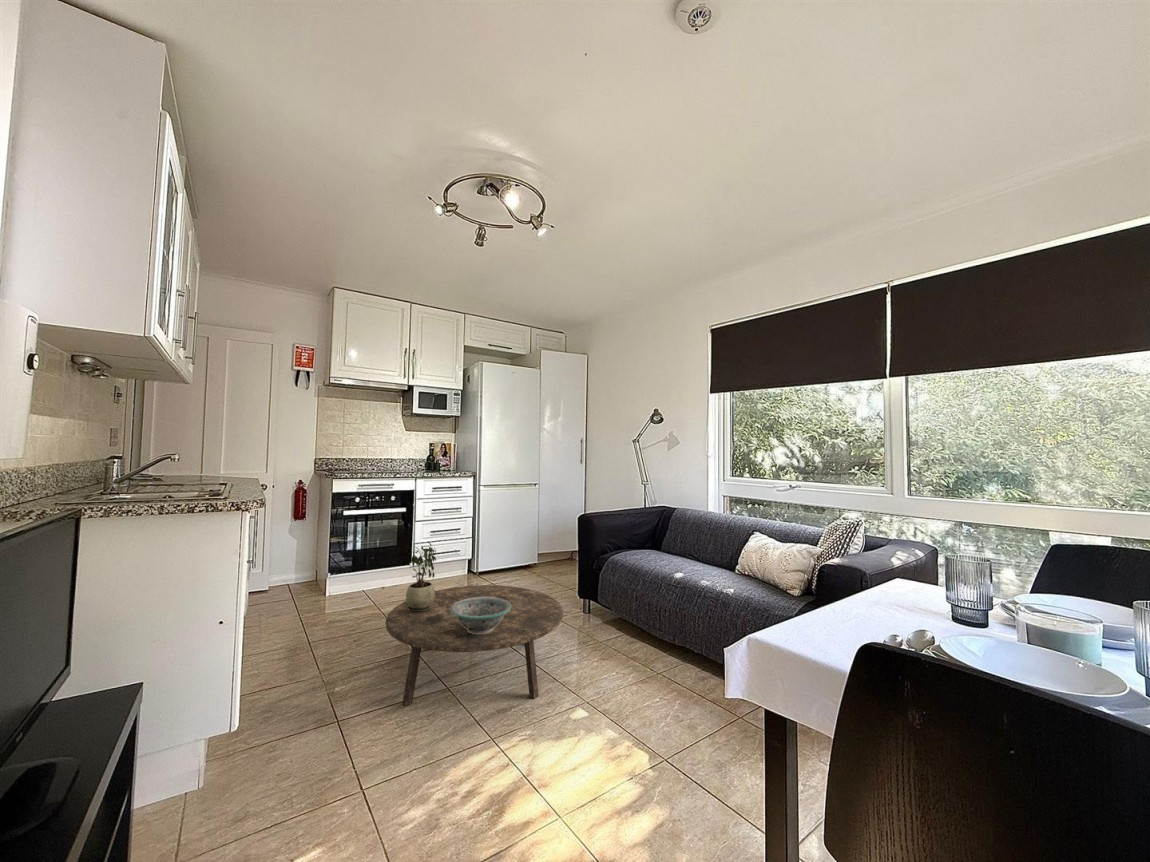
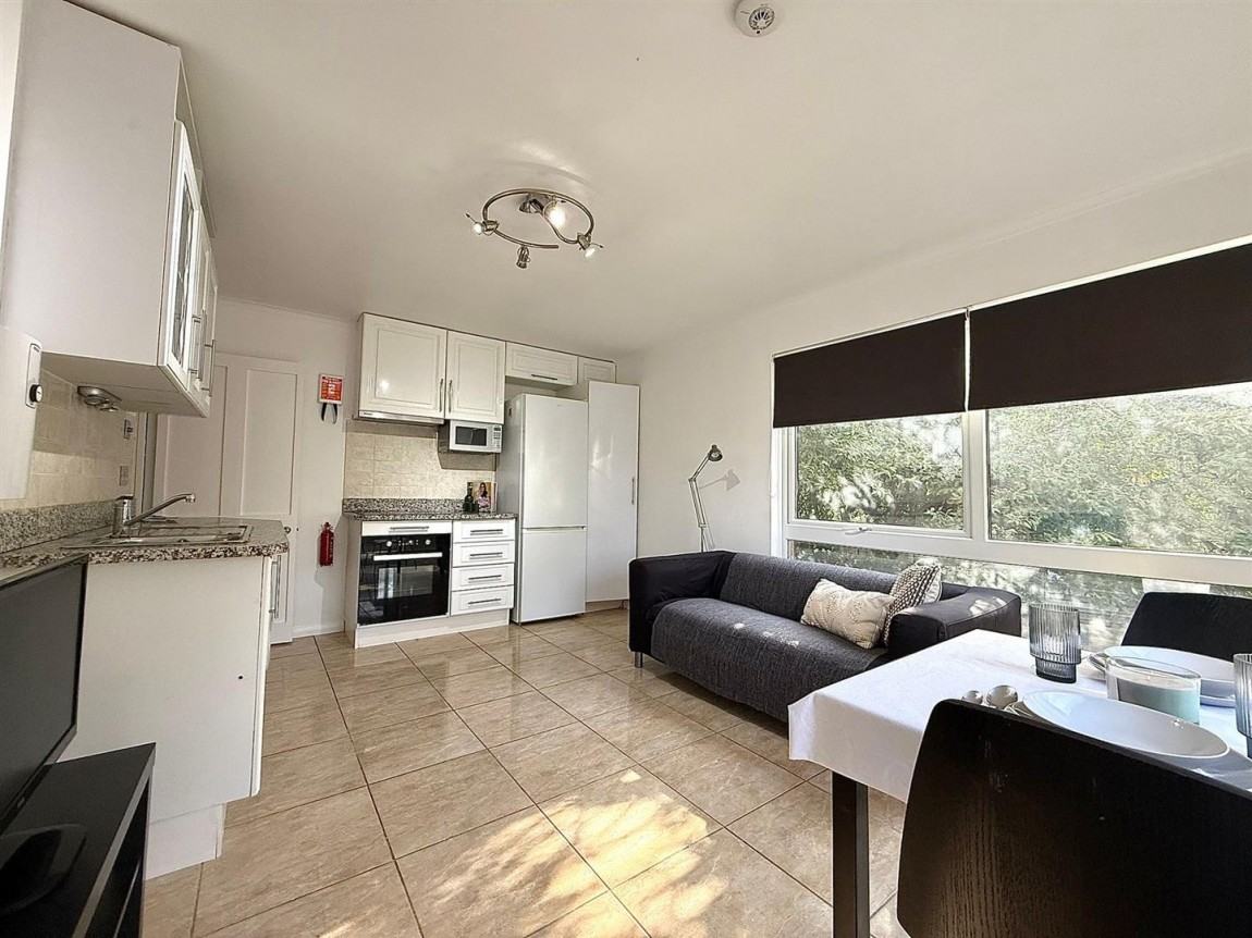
- coffee table (477, 640)
- decorative bowl (480, 617)
- potted plant (422, 573)
